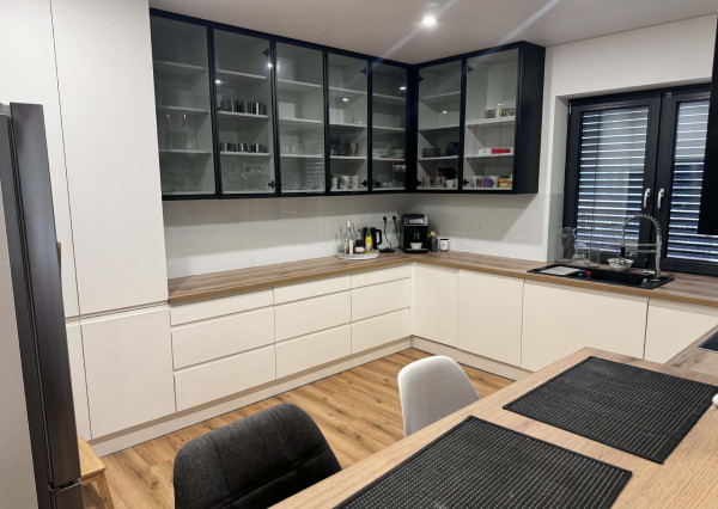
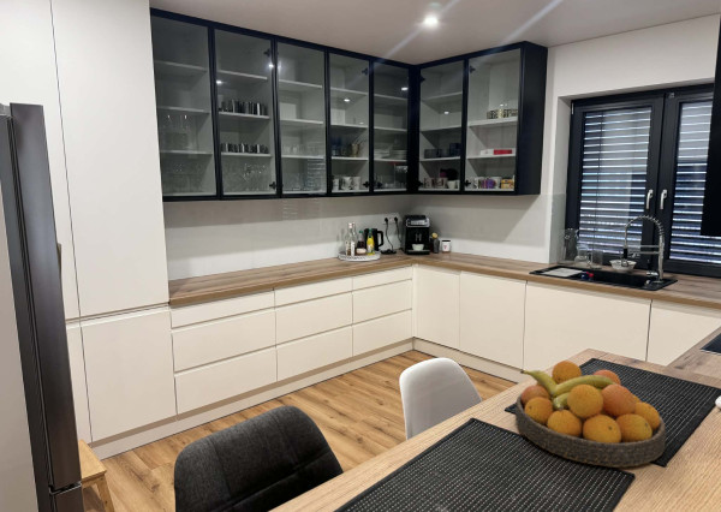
+ fruit bowl (586, 401)
